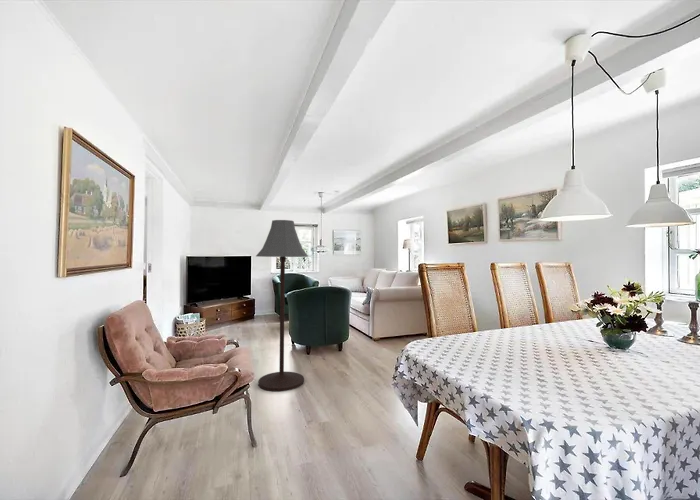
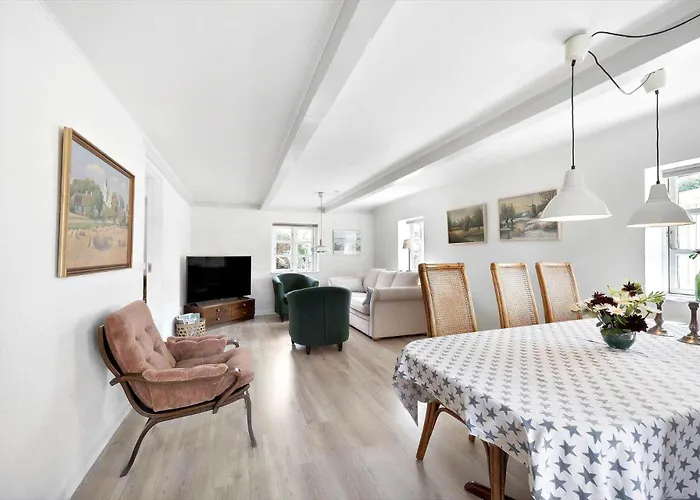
- floor lamp (282, 301)
